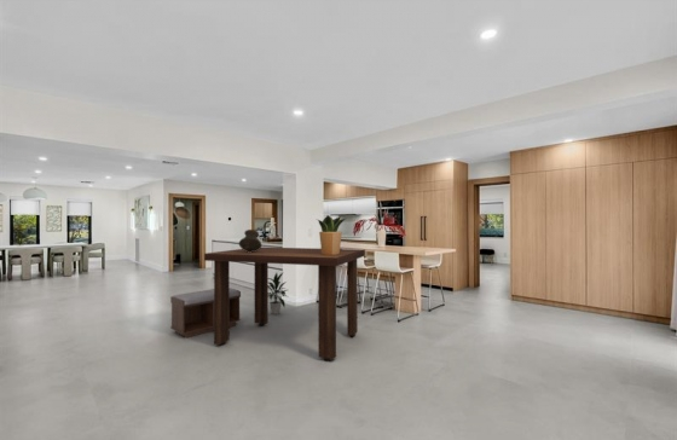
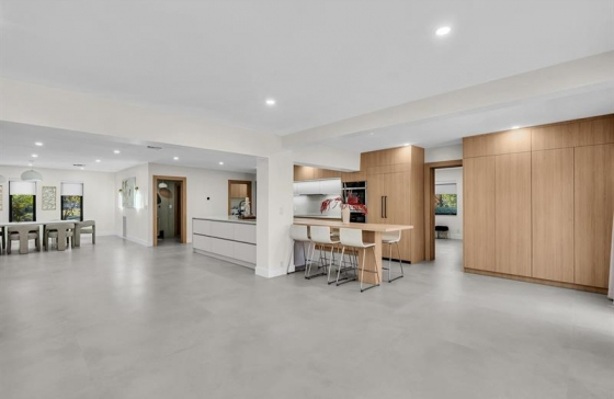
- bench (207, 309)
- dining table (267, 295)
- potted plant (332, 235)
- indoor plant (274, 293)
- ceramic pot (250, 241)
